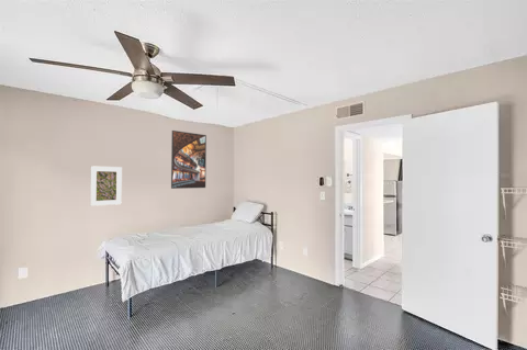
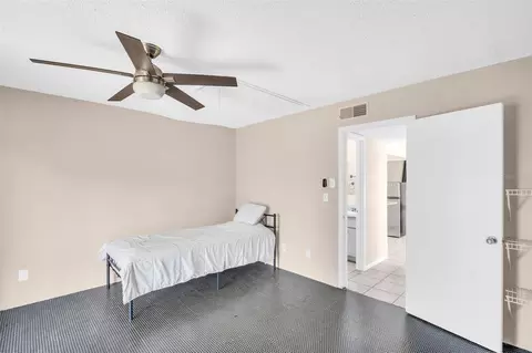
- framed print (189, 160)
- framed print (106, 185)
